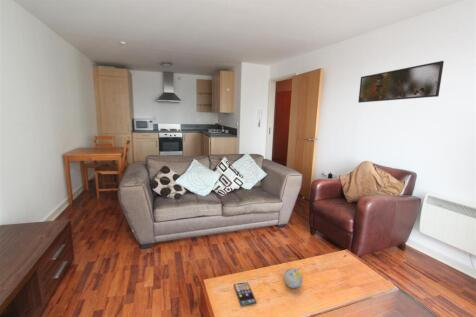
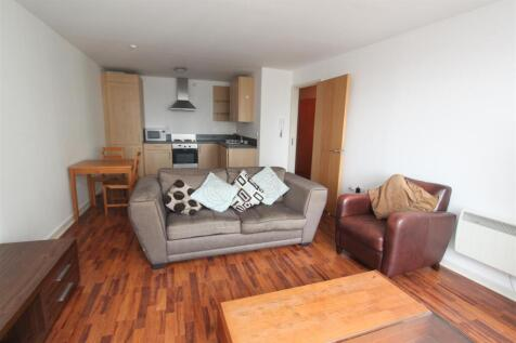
- decorative ball (293, 278)
- smartphone (244, 293)
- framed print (394, 85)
